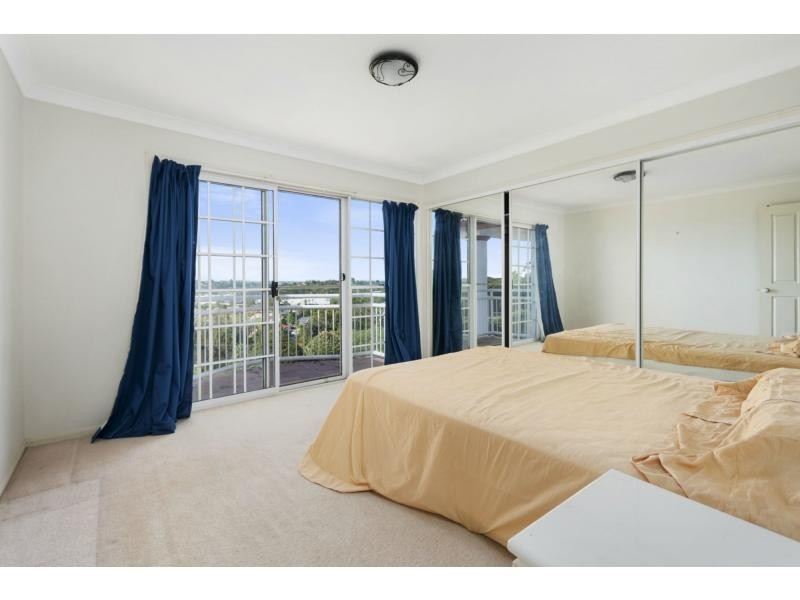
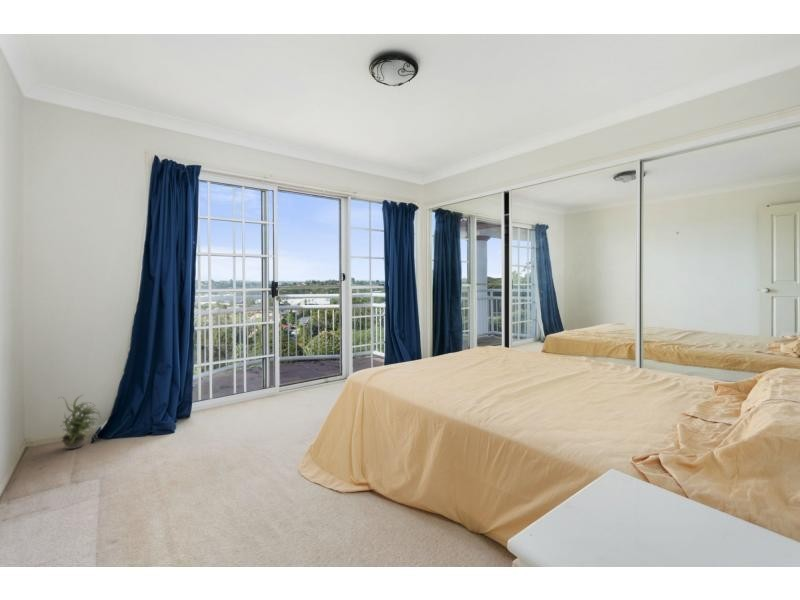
+ potted plant (79, 421)
